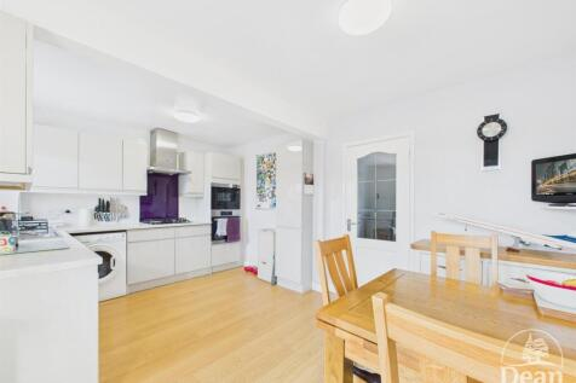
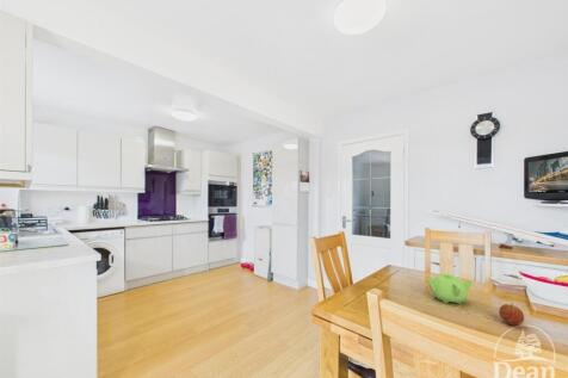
+ teapot (450, 287)
+ fruit (511, 312)
